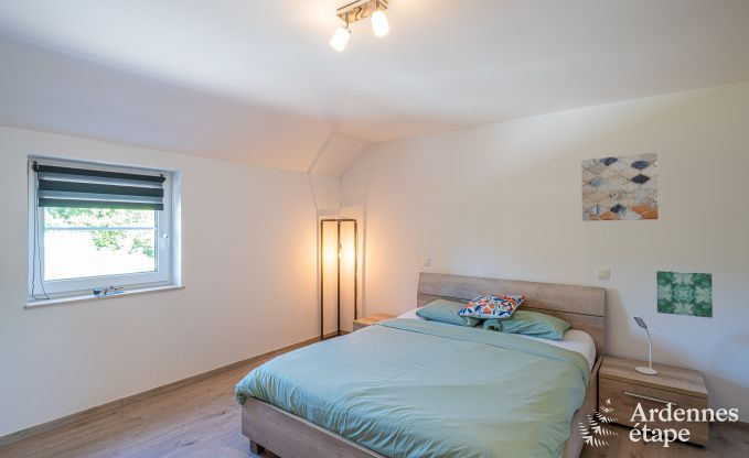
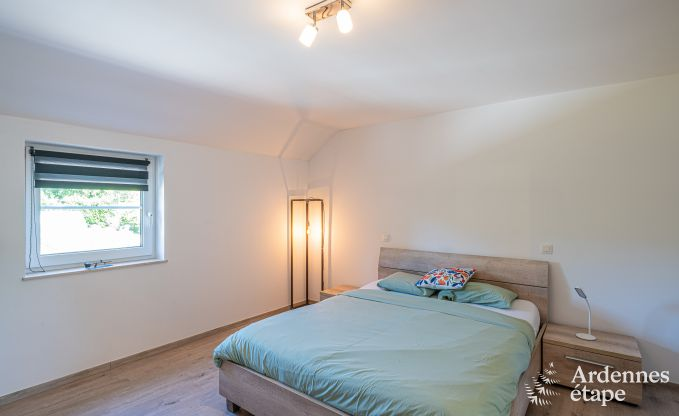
- wall art (683, 293)
- wall art (618, 188)
